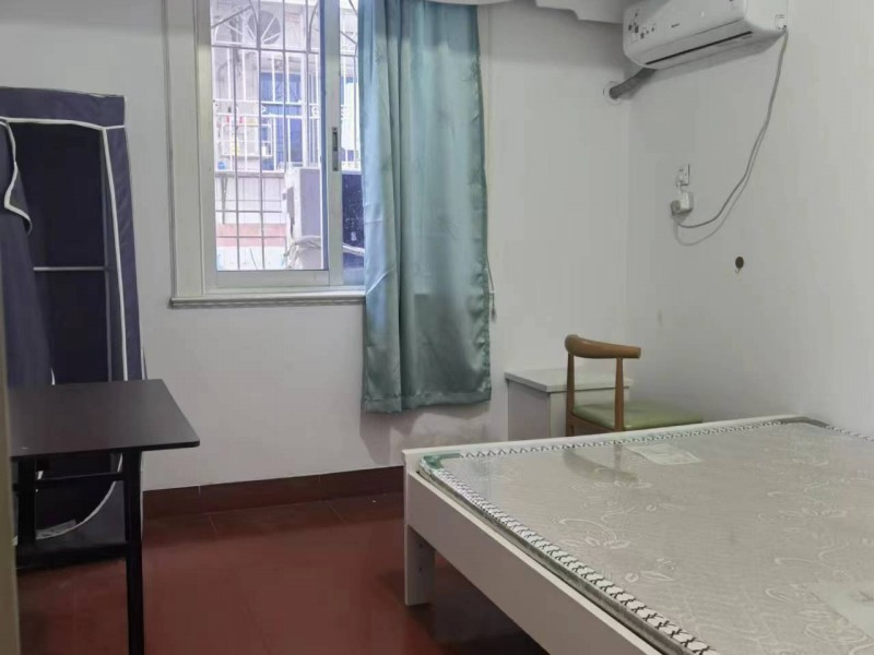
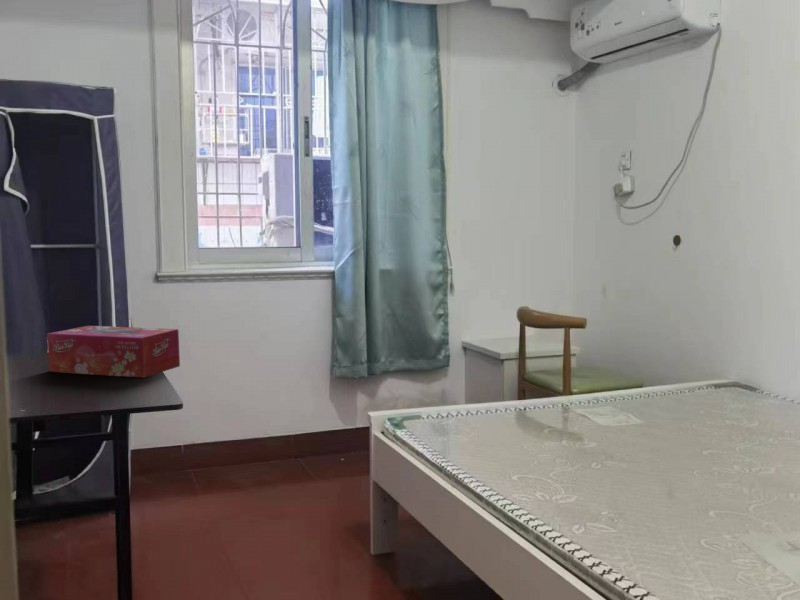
+ tissue box (114, 350)
